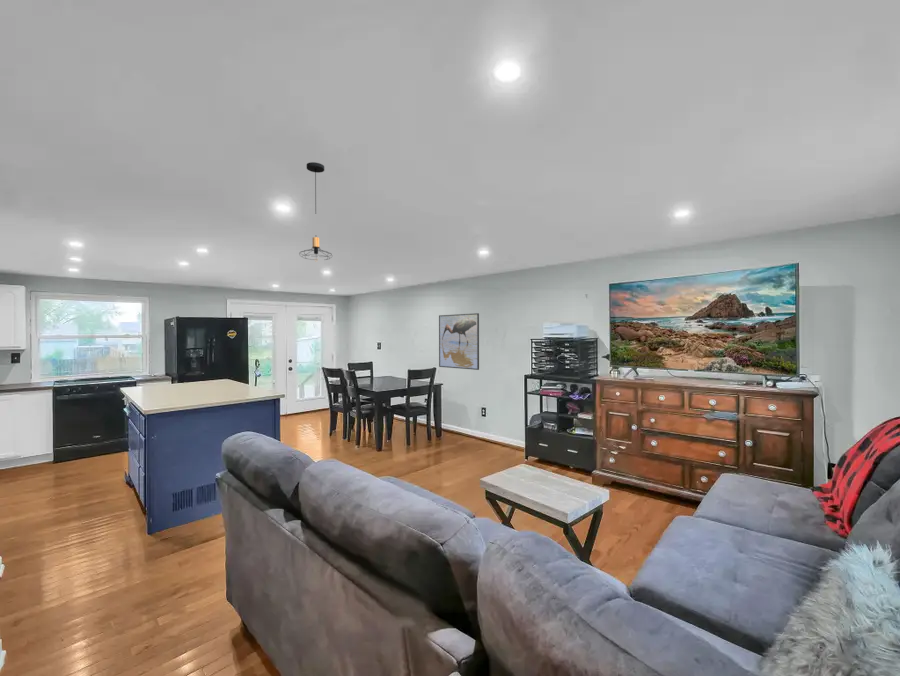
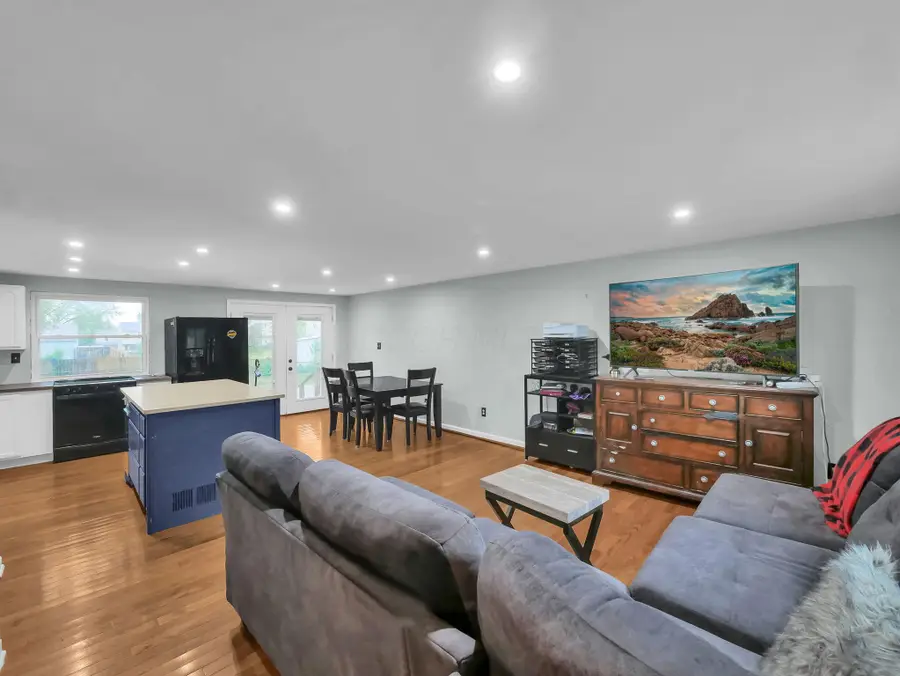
- pendant light (315, 211)
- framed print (458, 341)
